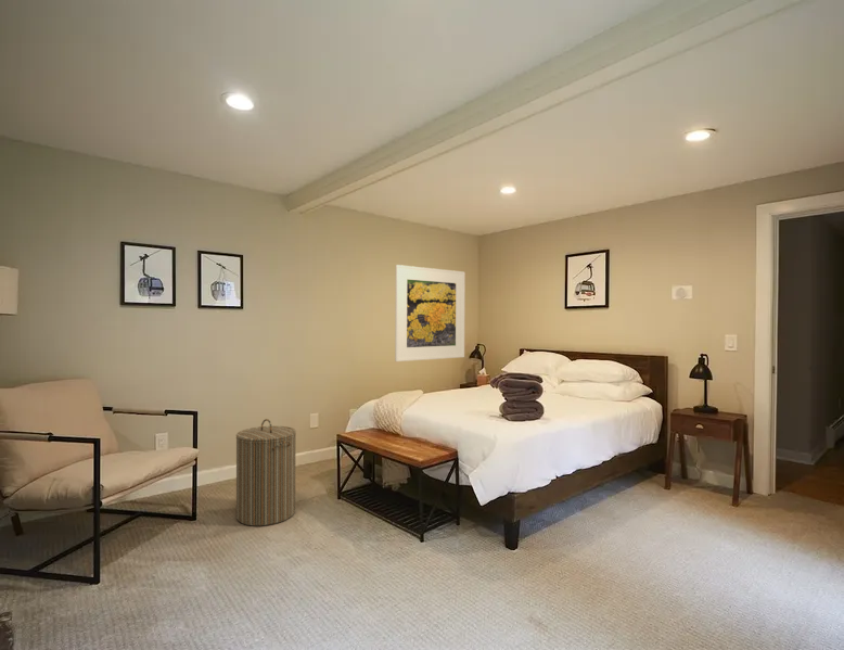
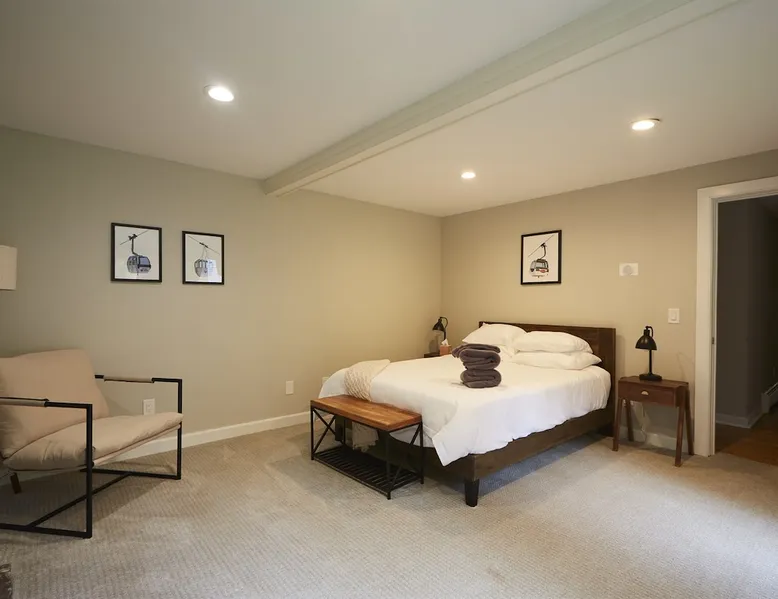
- laundry hamper (266, 467)
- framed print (432, 314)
